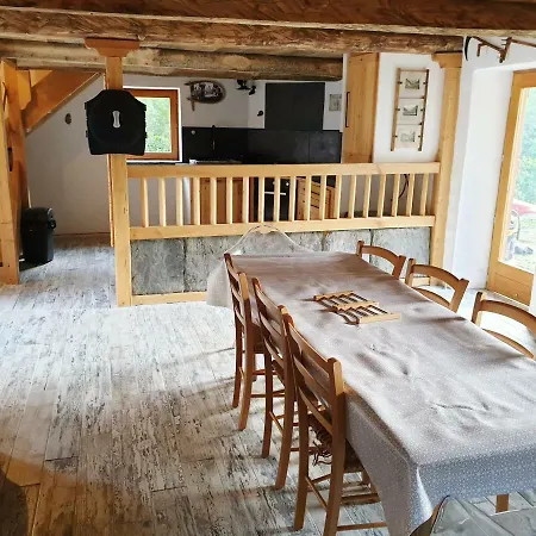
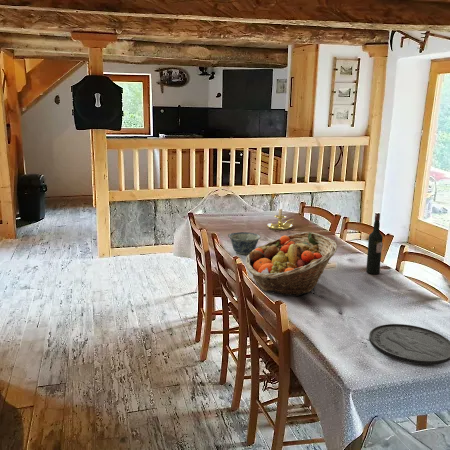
+ bowl (243, 244)
+ wine bottle (375, 242)
+ fruit basket (289, 261)
+ plate (410, 342)
+ candle holder (282, 215)
